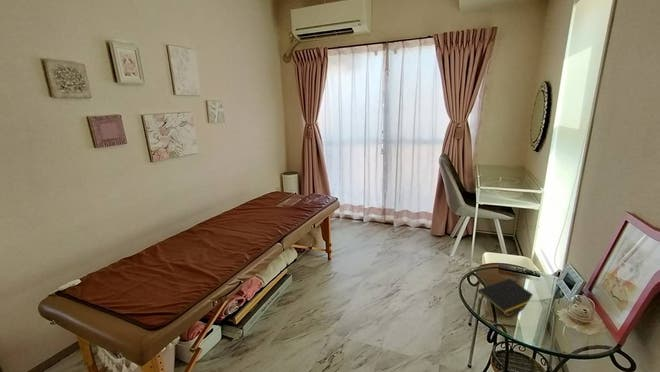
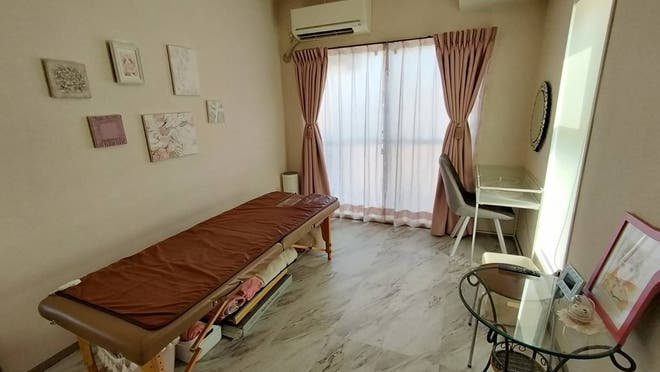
- notepad (509, 296)
